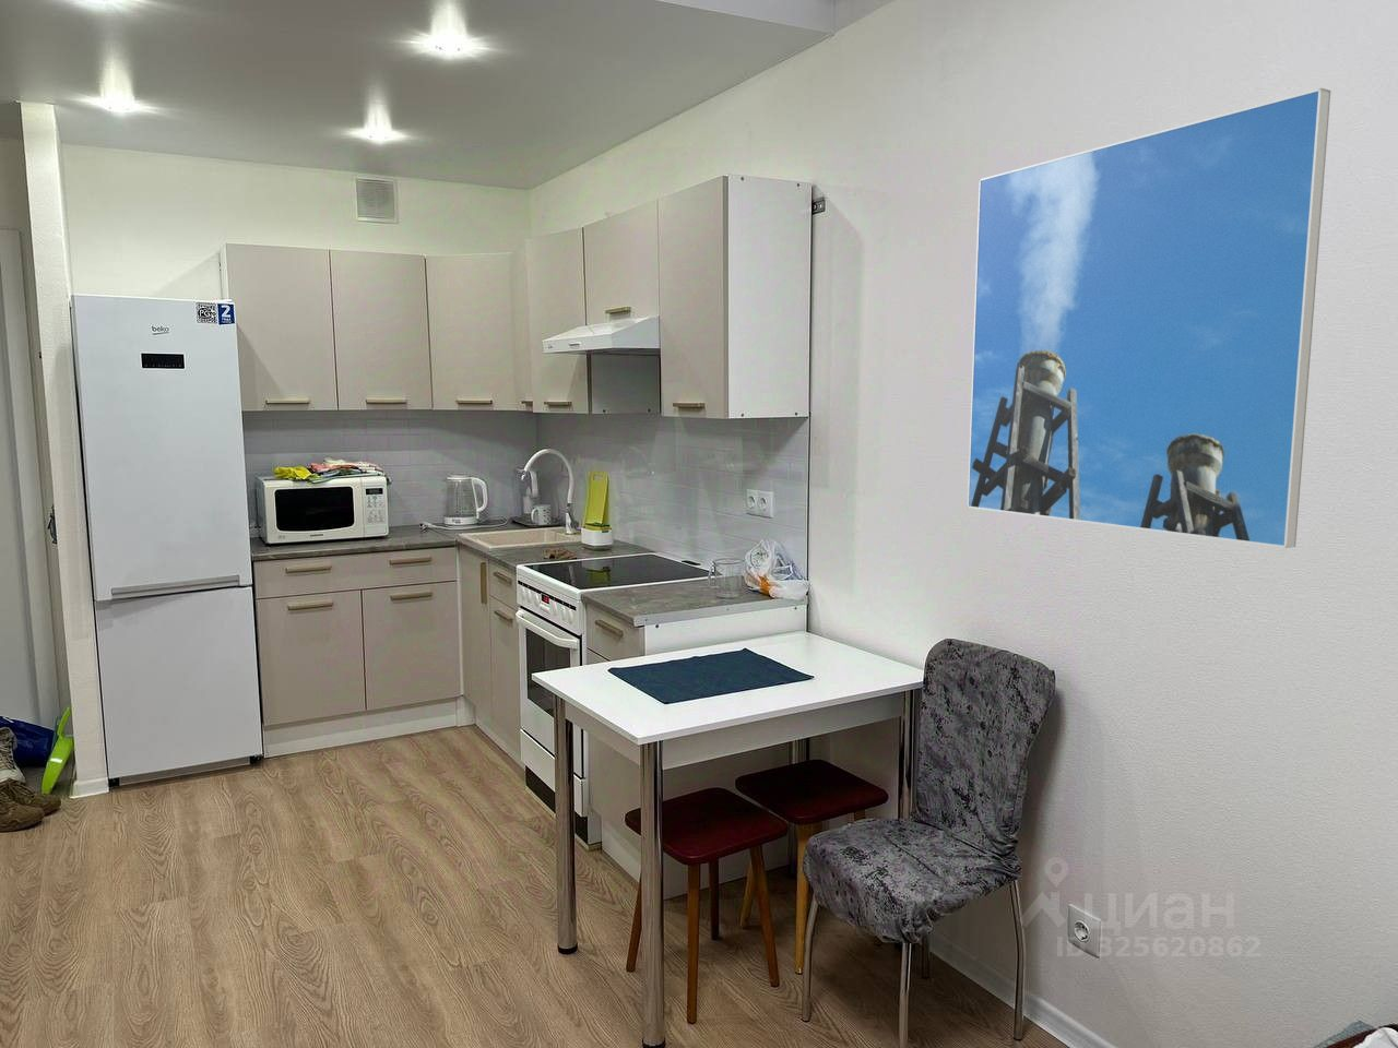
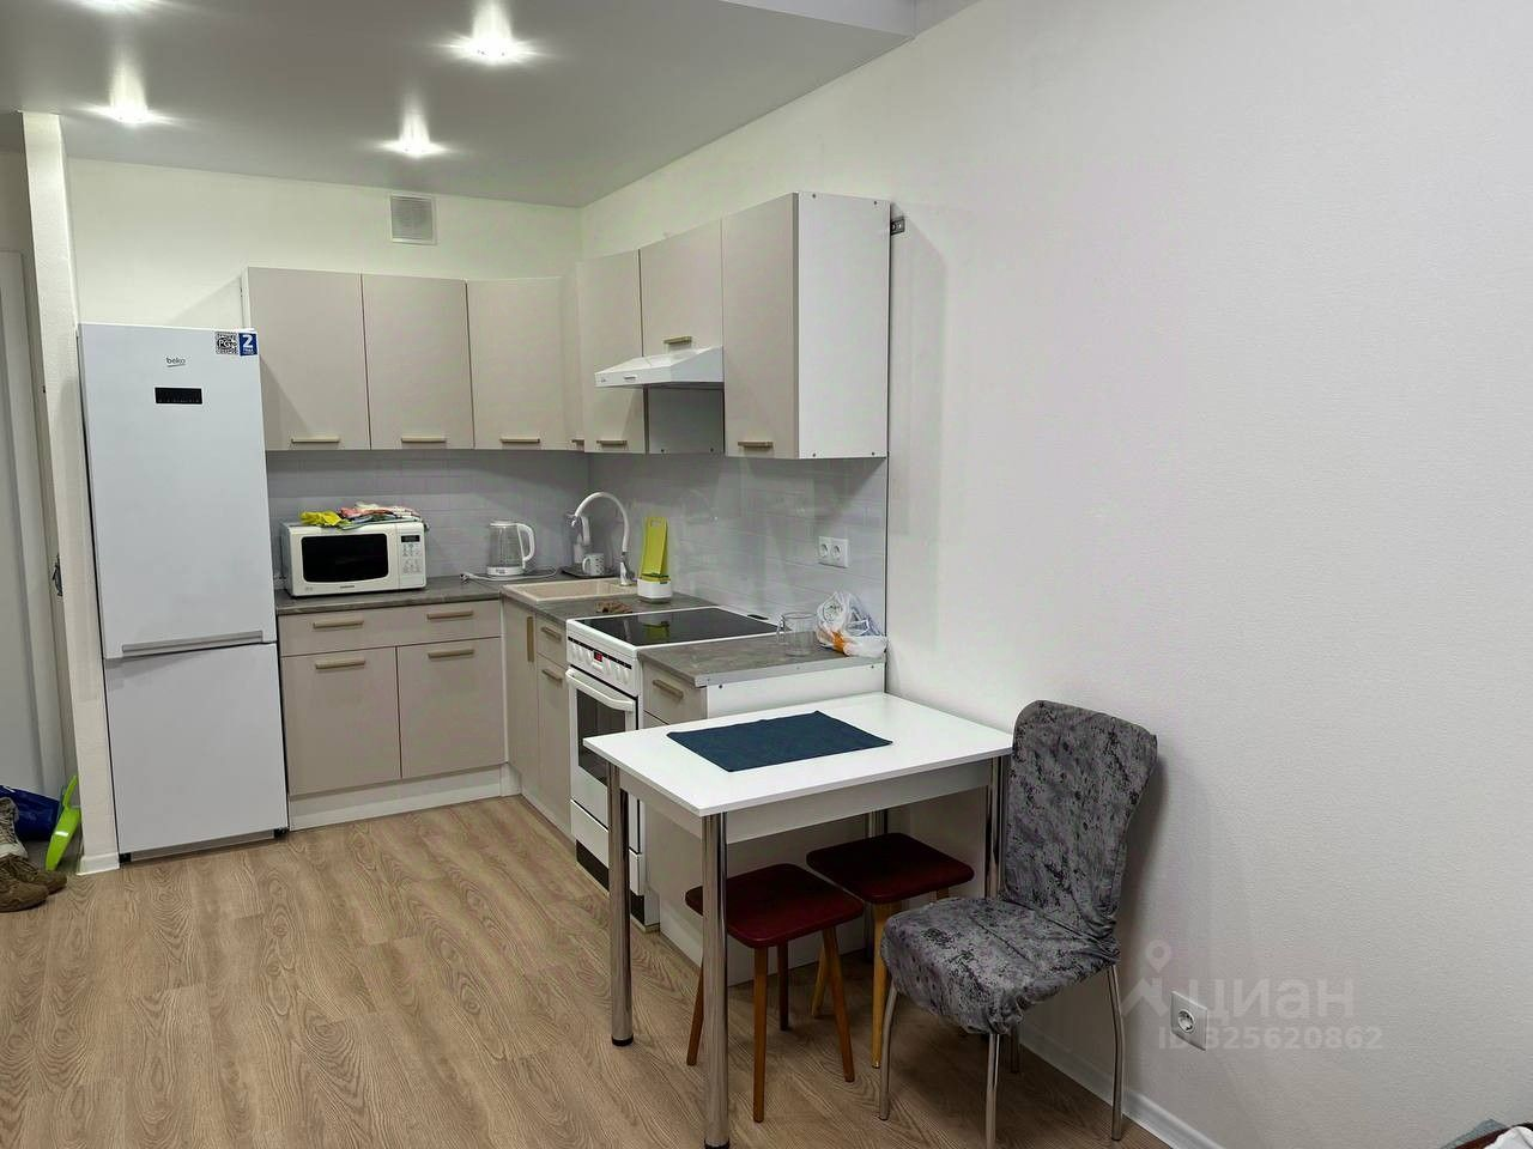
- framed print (1115, 337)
